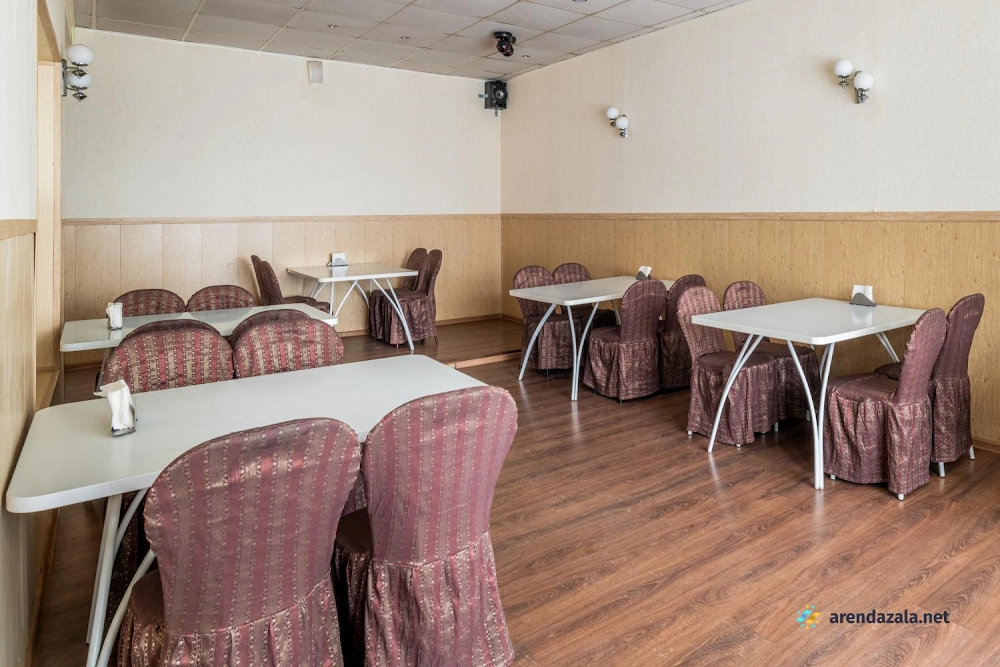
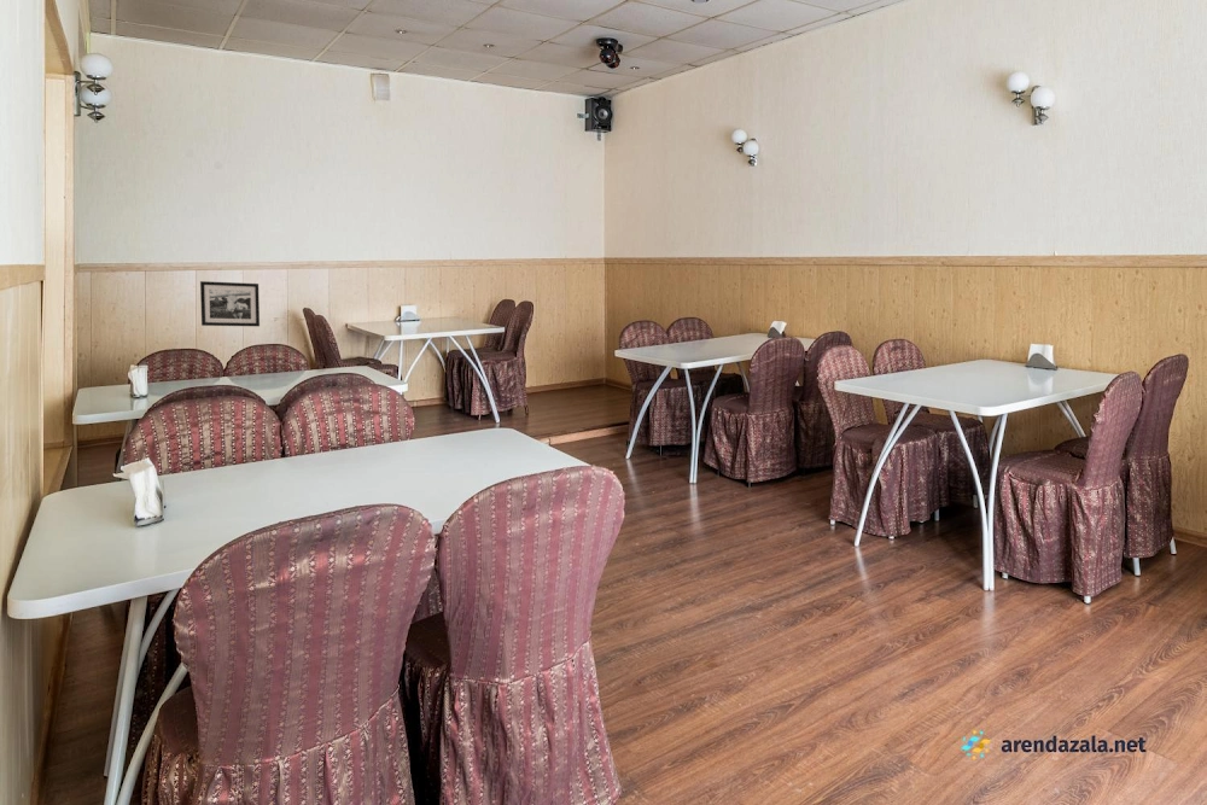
+ picture frame (229, 304)
